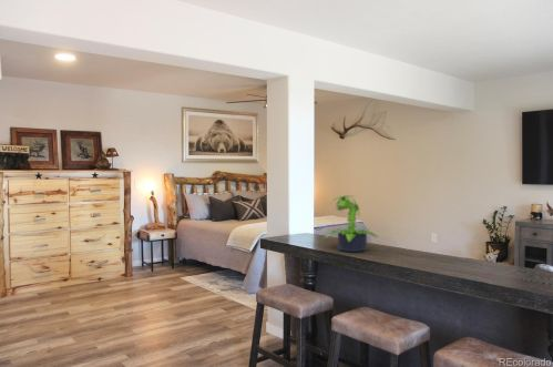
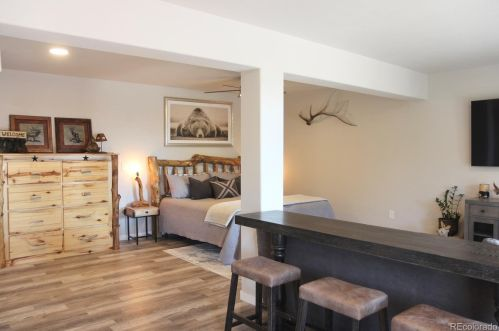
- potted plant (351, 222)
